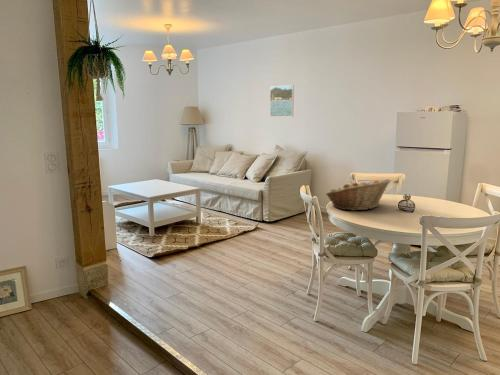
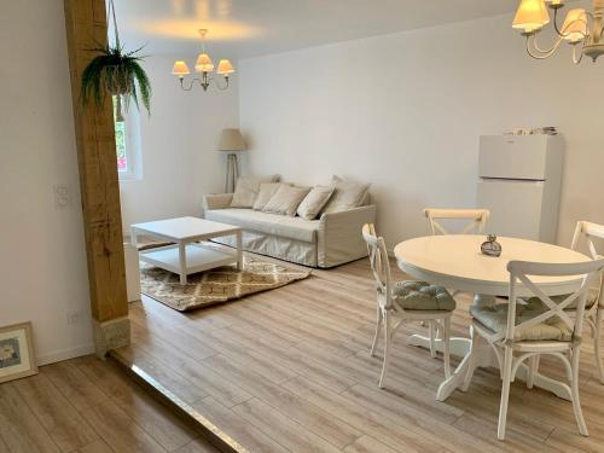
- fruit basket (358, 192)
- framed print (281, 101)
